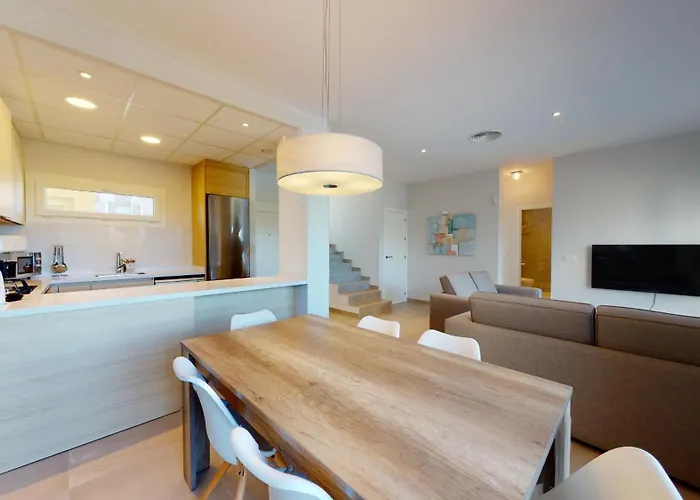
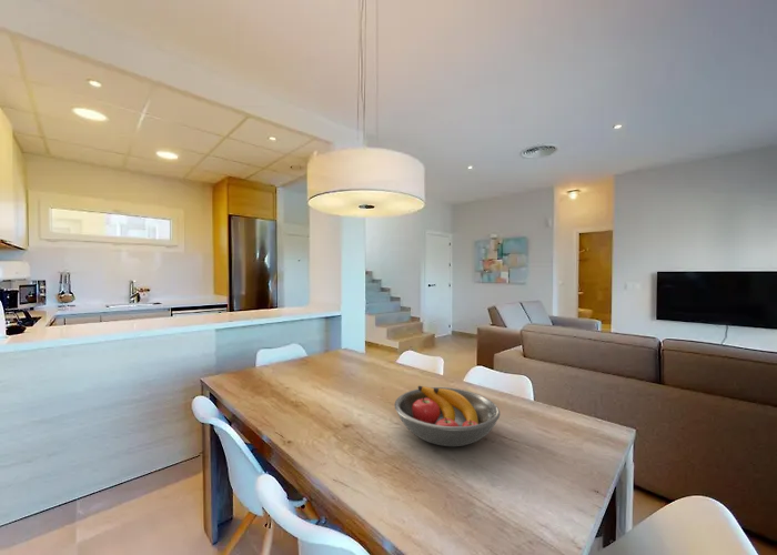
+ fruit bowl (445, 415)
